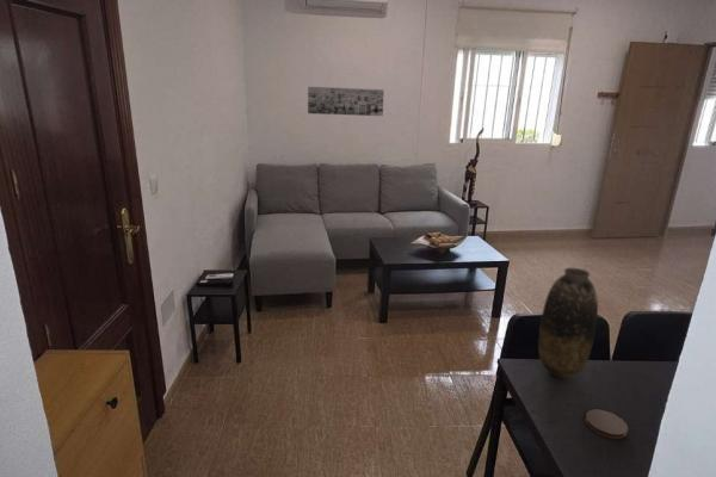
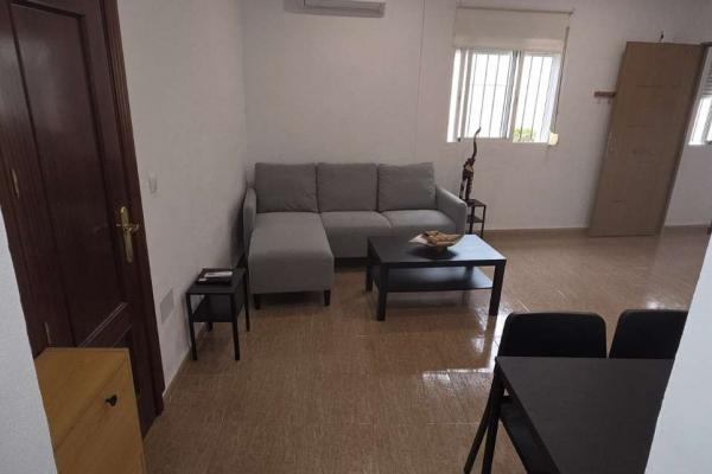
- vase (567, 323)
- wall art (345, 101)
- coaster (605, 423)
